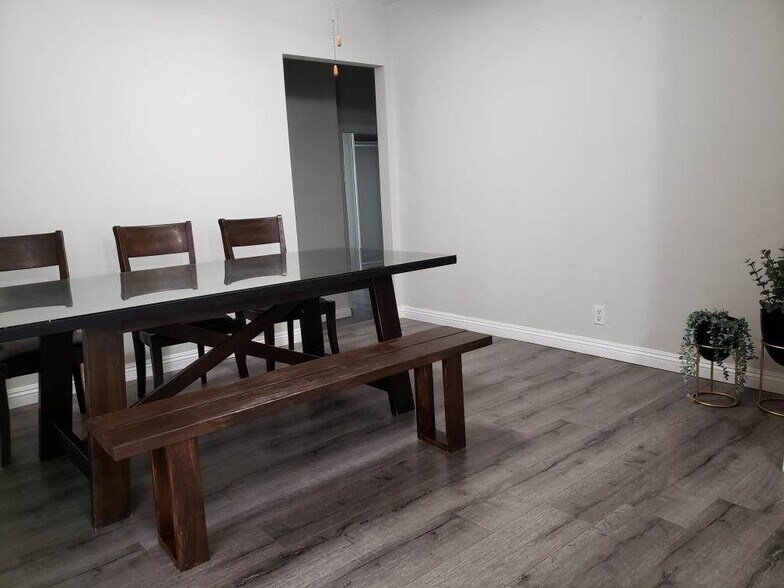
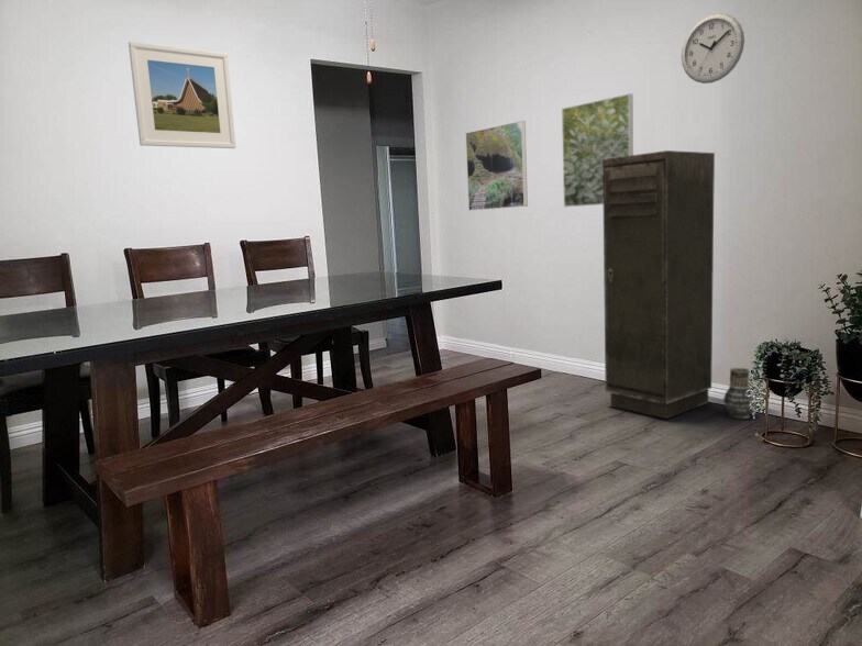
+ vase (739, 392)
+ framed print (596, 154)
+ wall clock (710, 48)
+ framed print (185, 98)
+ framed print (495, 168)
+ storage cabinet (656, 283)
